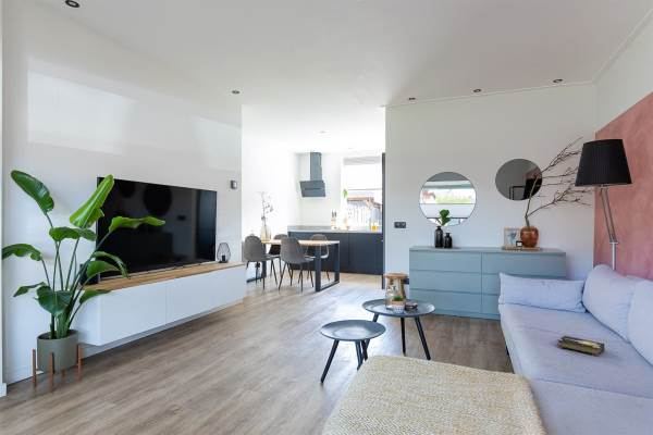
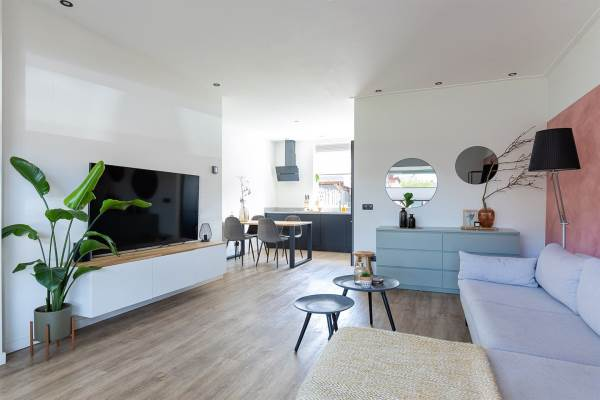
- hardback book (580, 344)
